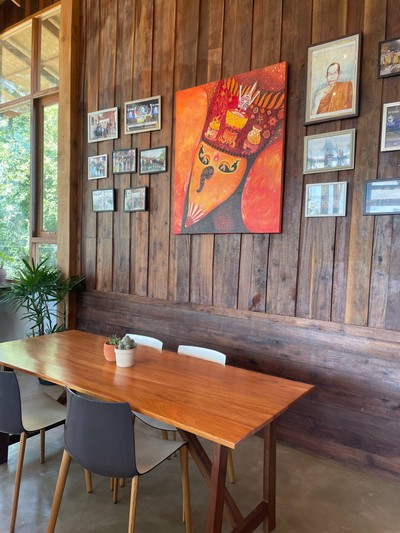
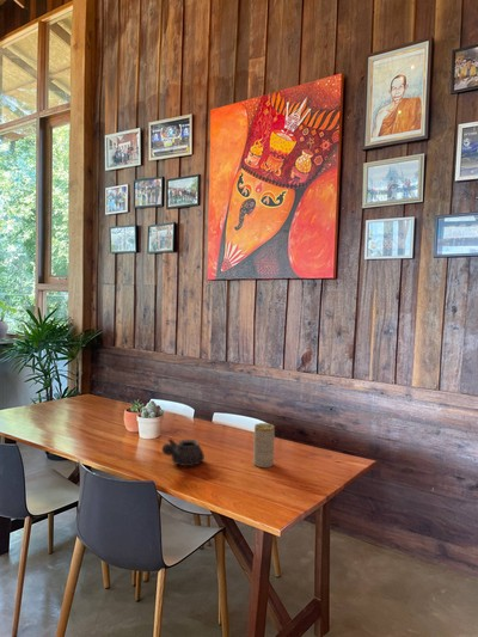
+ teapot (179, 451)
+ candle (264, 445)
